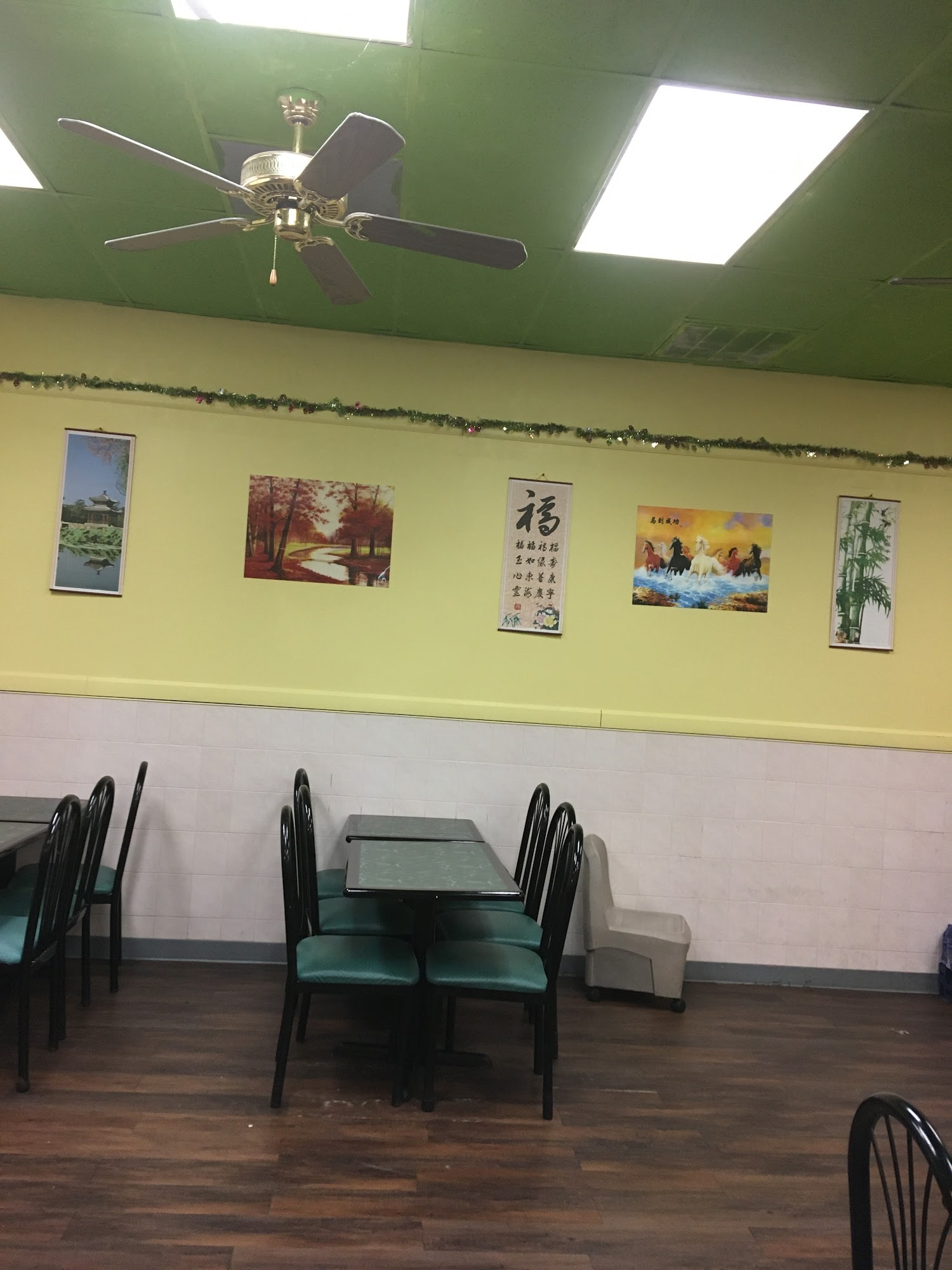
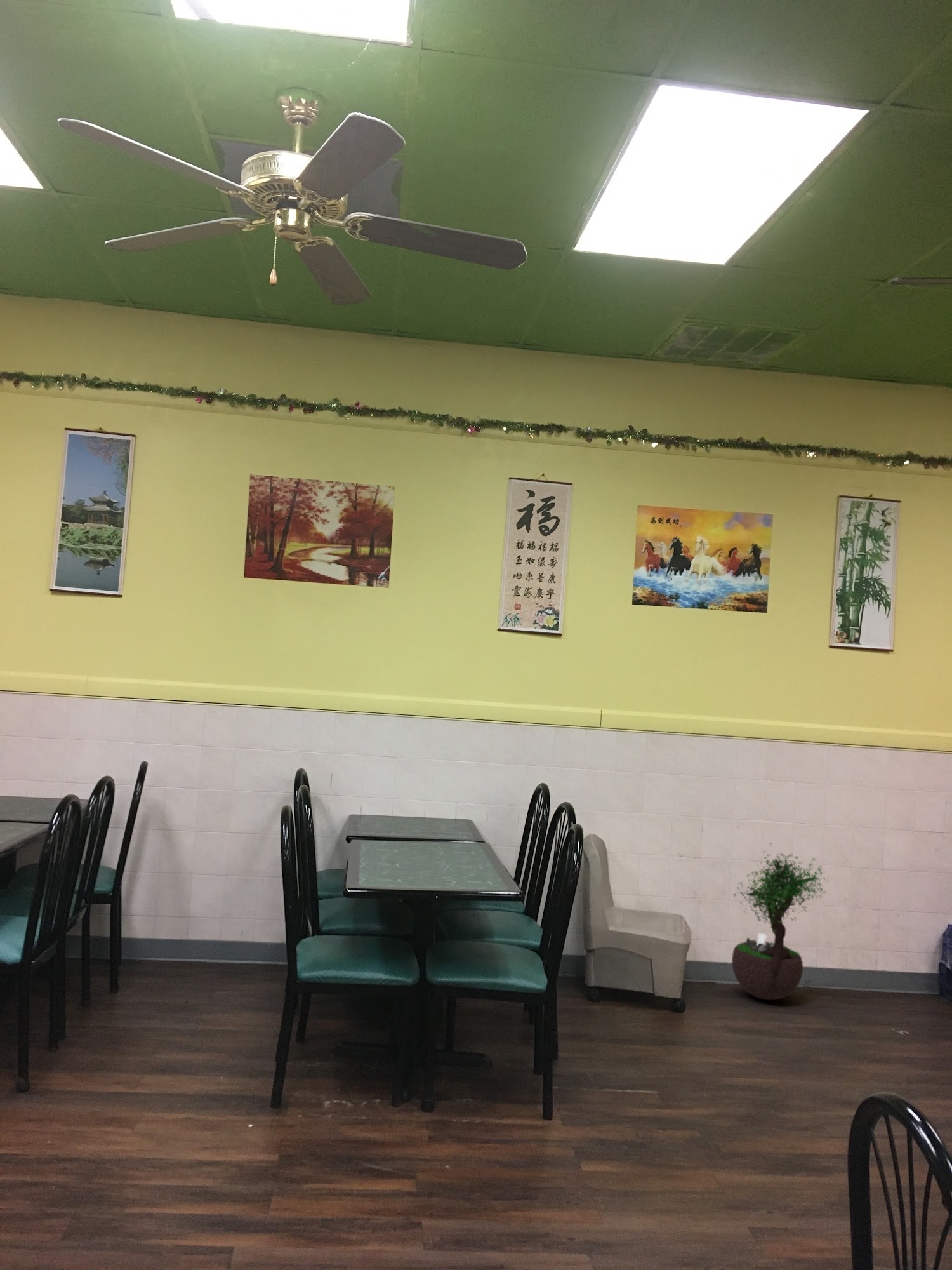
+ potted tree (772, 922)
